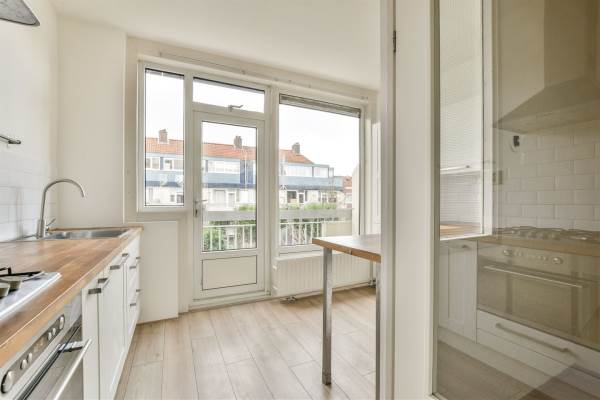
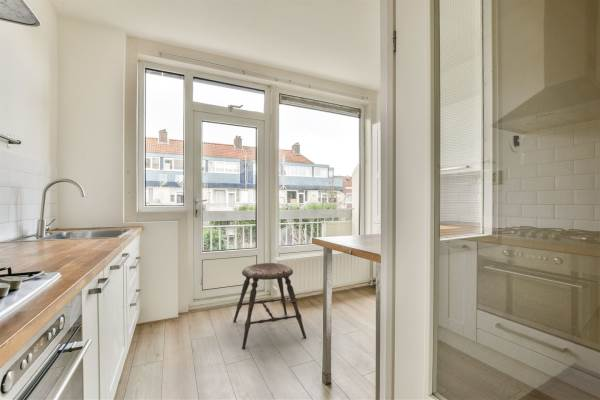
+ stool (267, 300)
